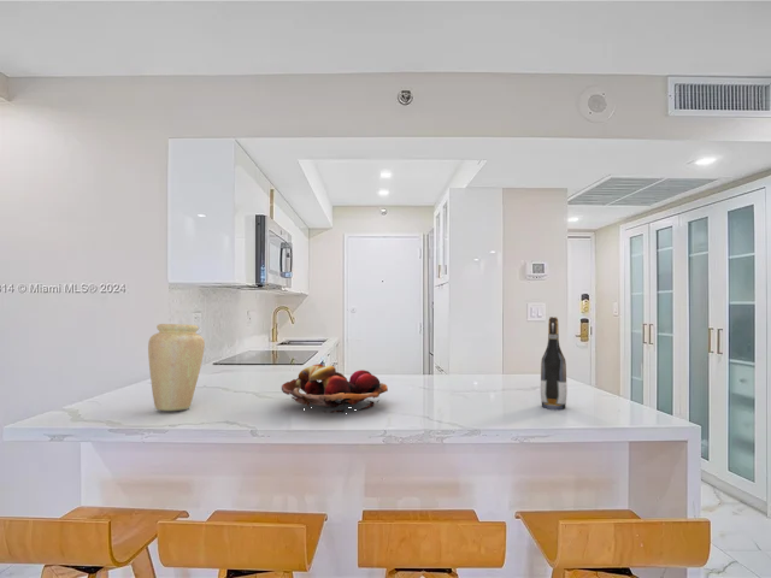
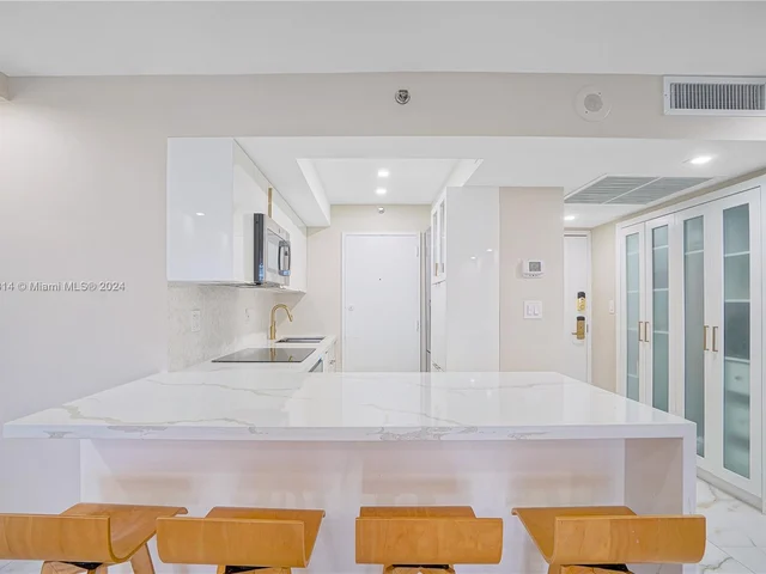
- fruit basket (332, 385)
- vase (176, 365)
- wine bottle (553, 361)
